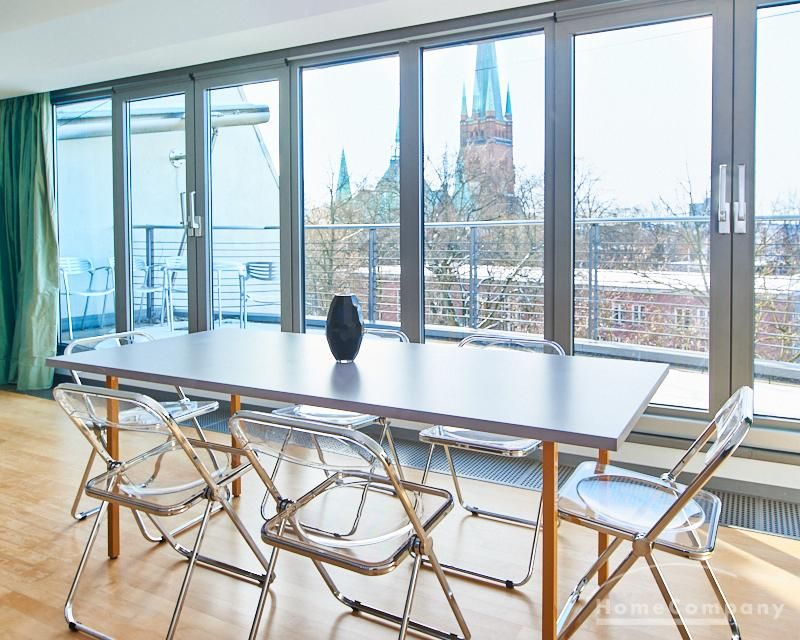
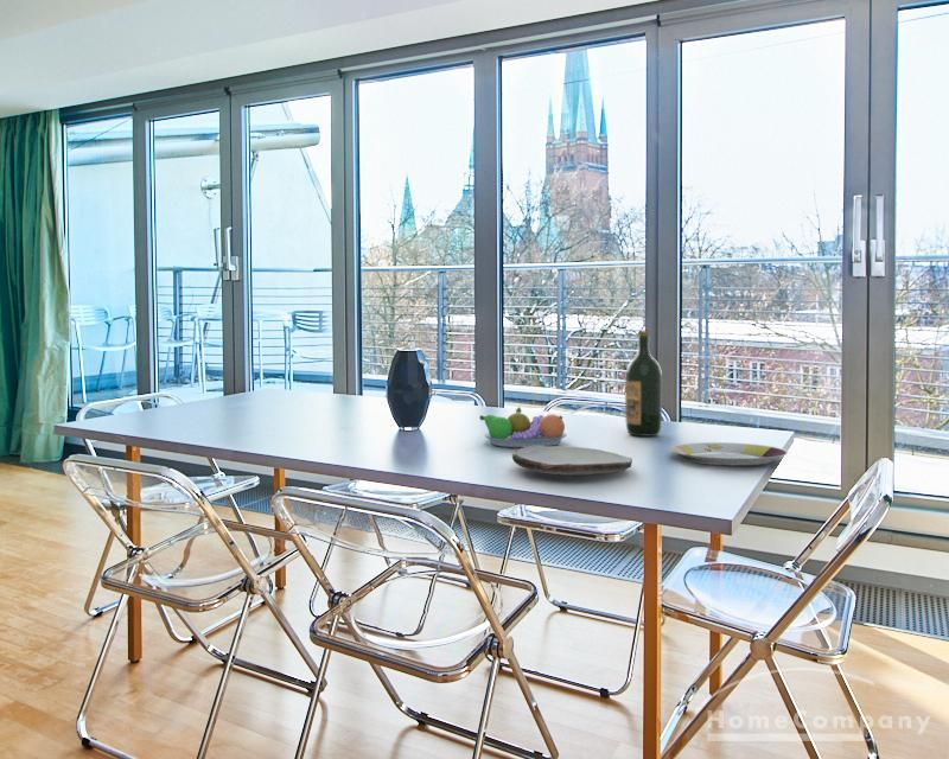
+ plate (727, 454)
+ fruit bowl (522, 426)
+ plate (572, 461)
+ wine bottle (643, 382)
